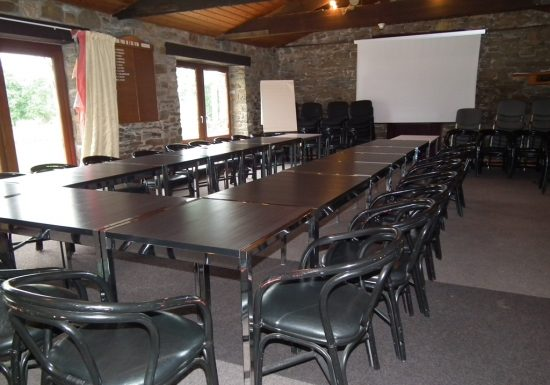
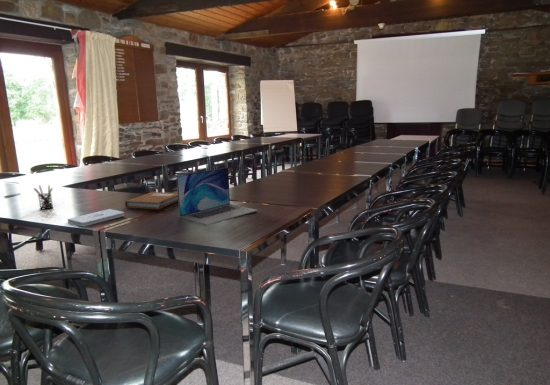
+ pen holder (45, 195)
+ notebook (155, 199)
+ laptop (218, 193)
+ notepad (97, 217)
